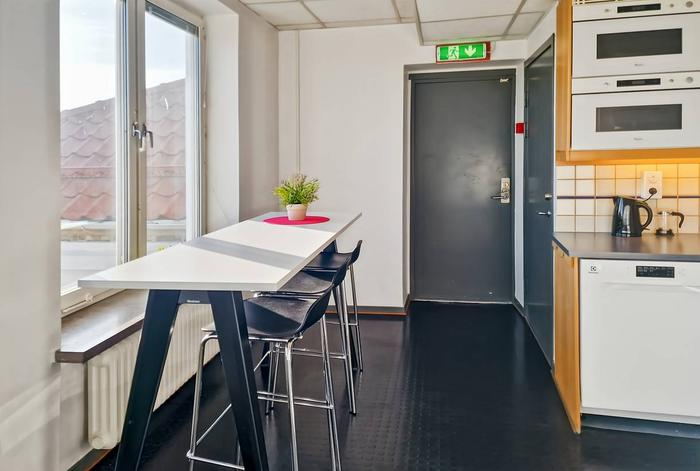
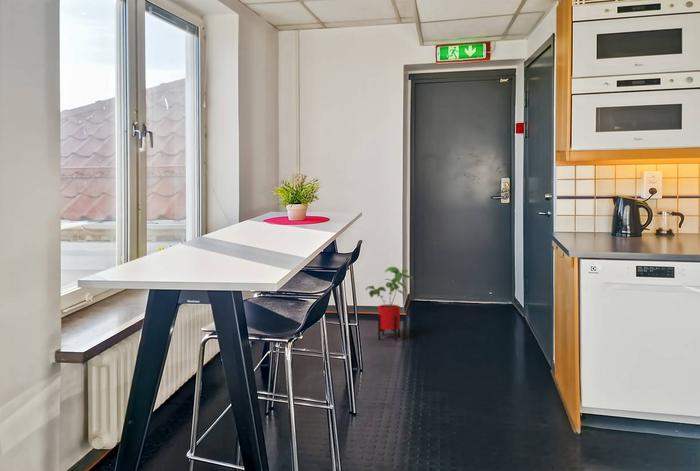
+ house plant (390, 303)
